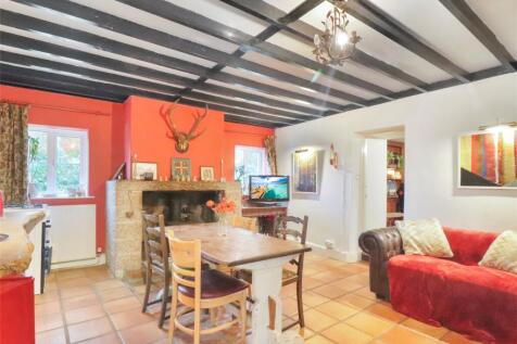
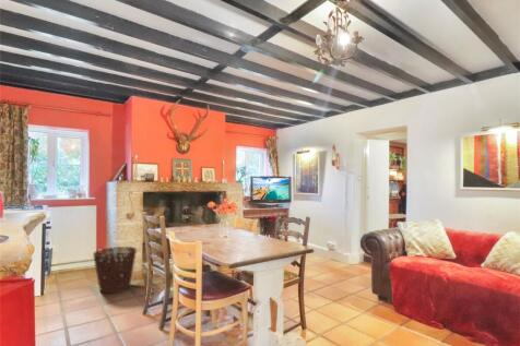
+ basket (115, 270)
